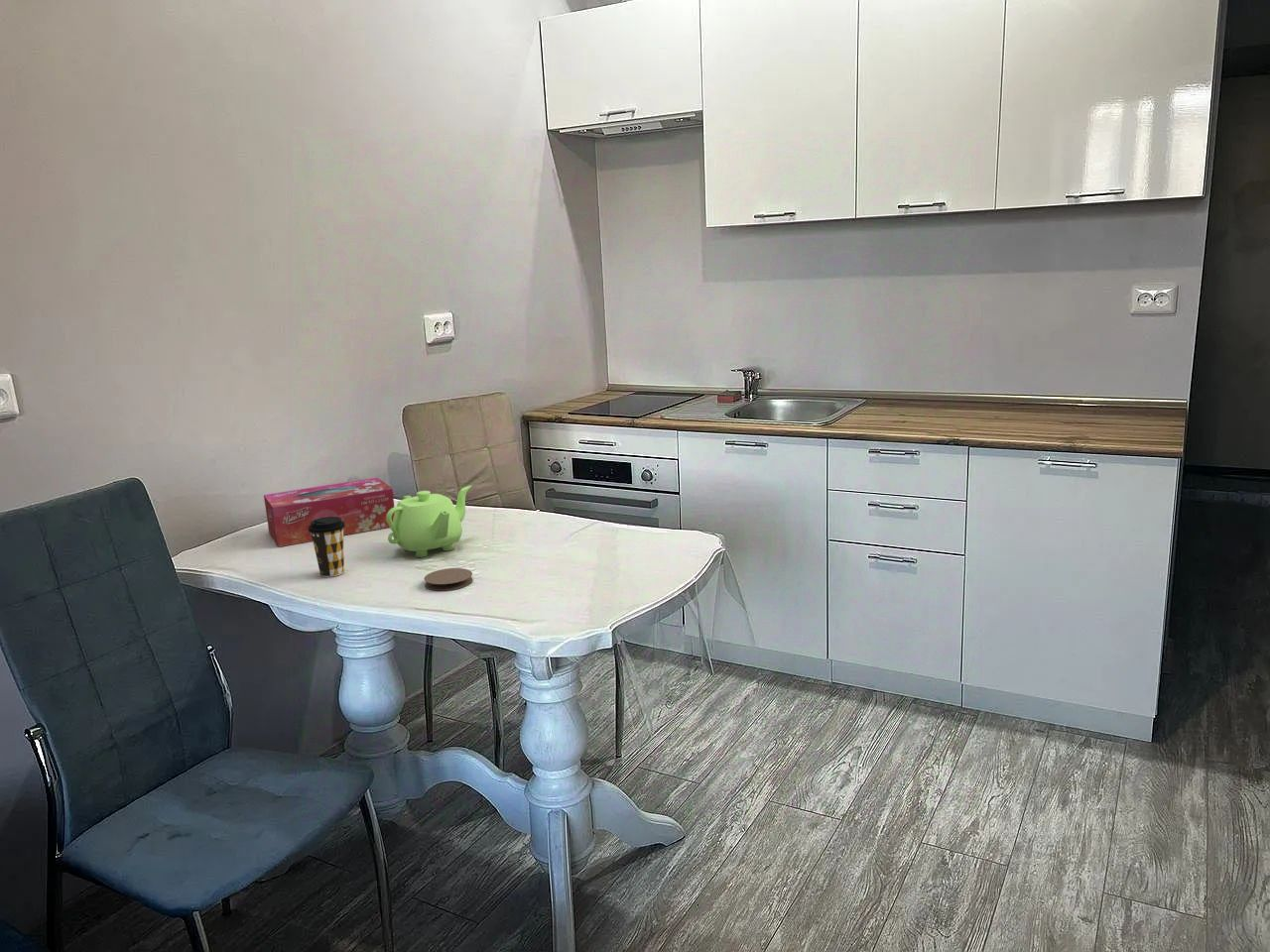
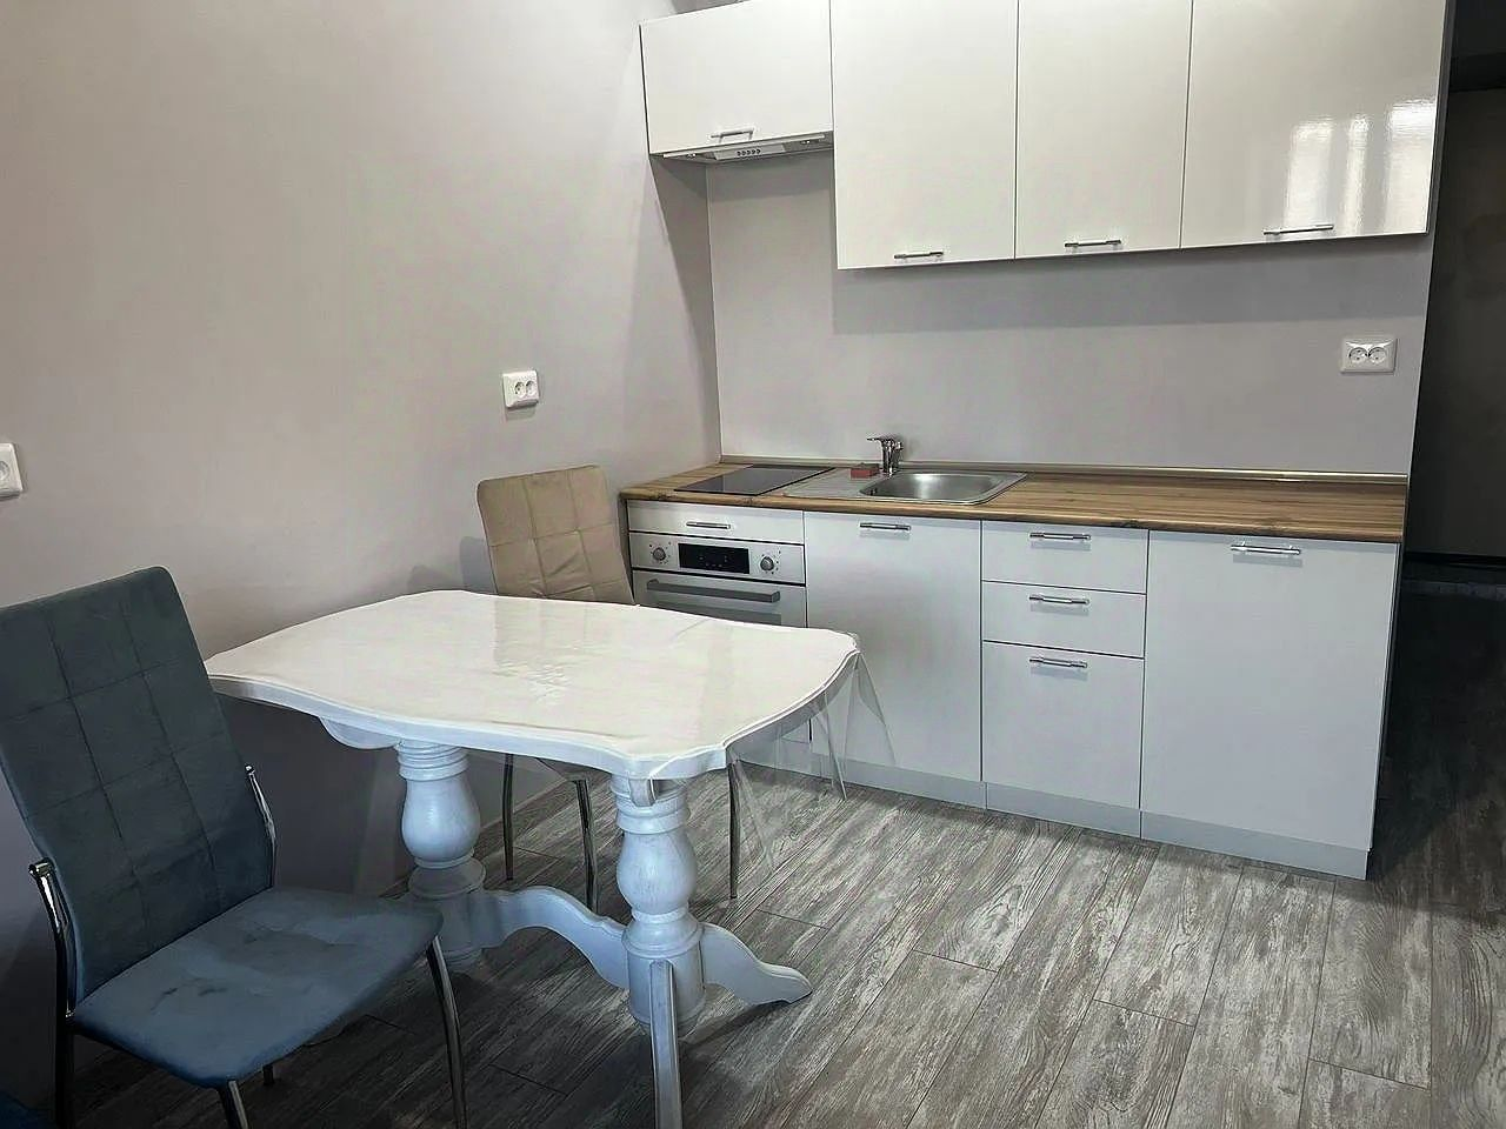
- coaster (448, 578)
- tissue box (329, 510)
- coffee cup (328, 546)
- teapot (432, 519)
